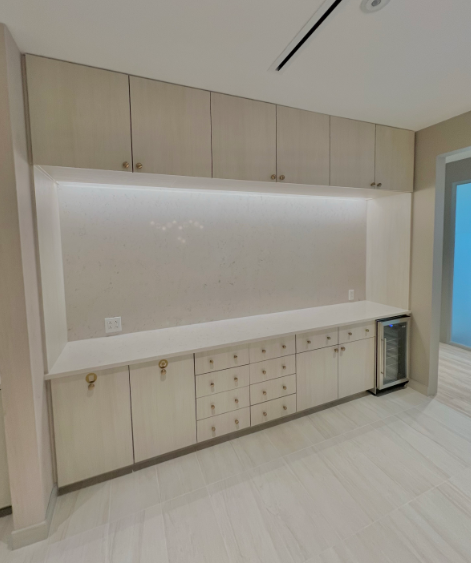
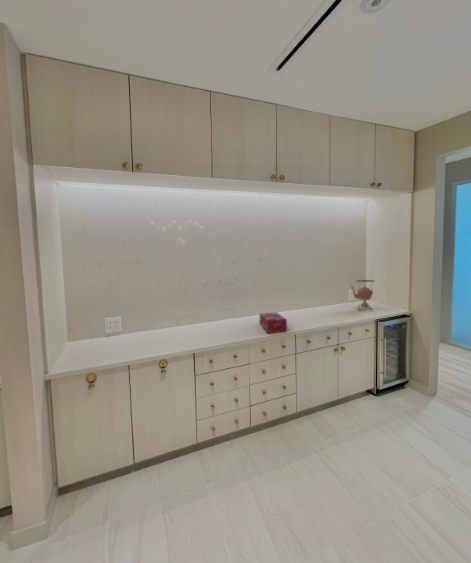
+ tissue box (272, 322)
+ kettle (361, 294)
